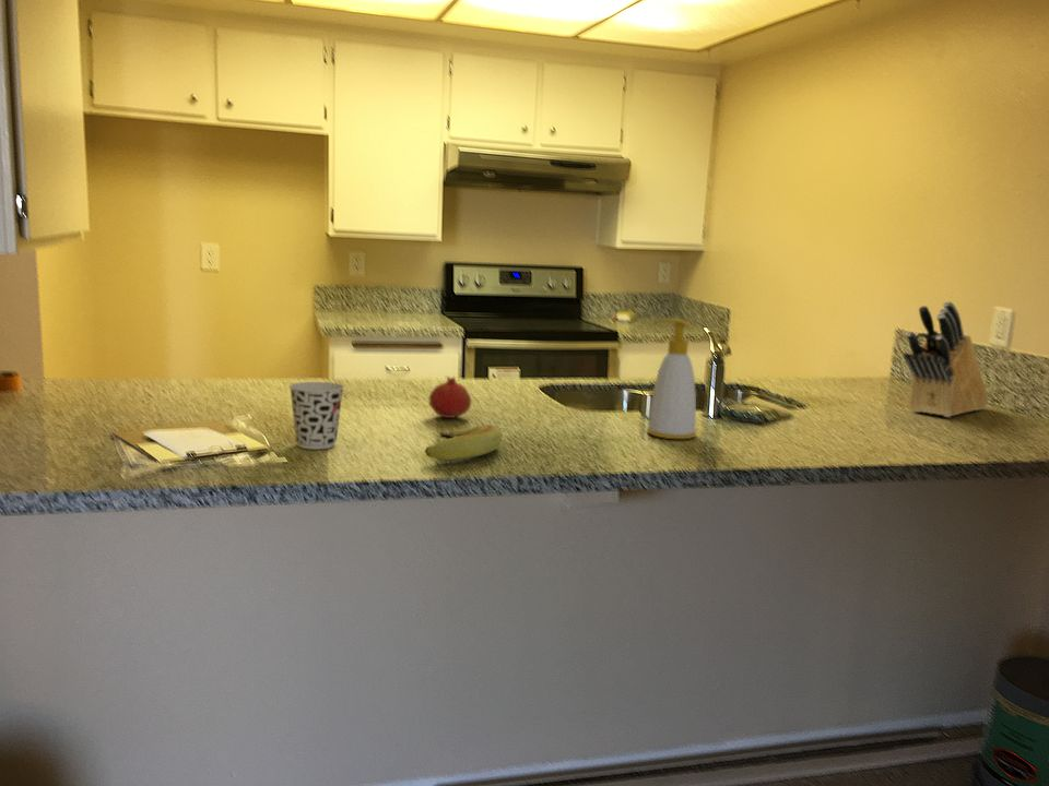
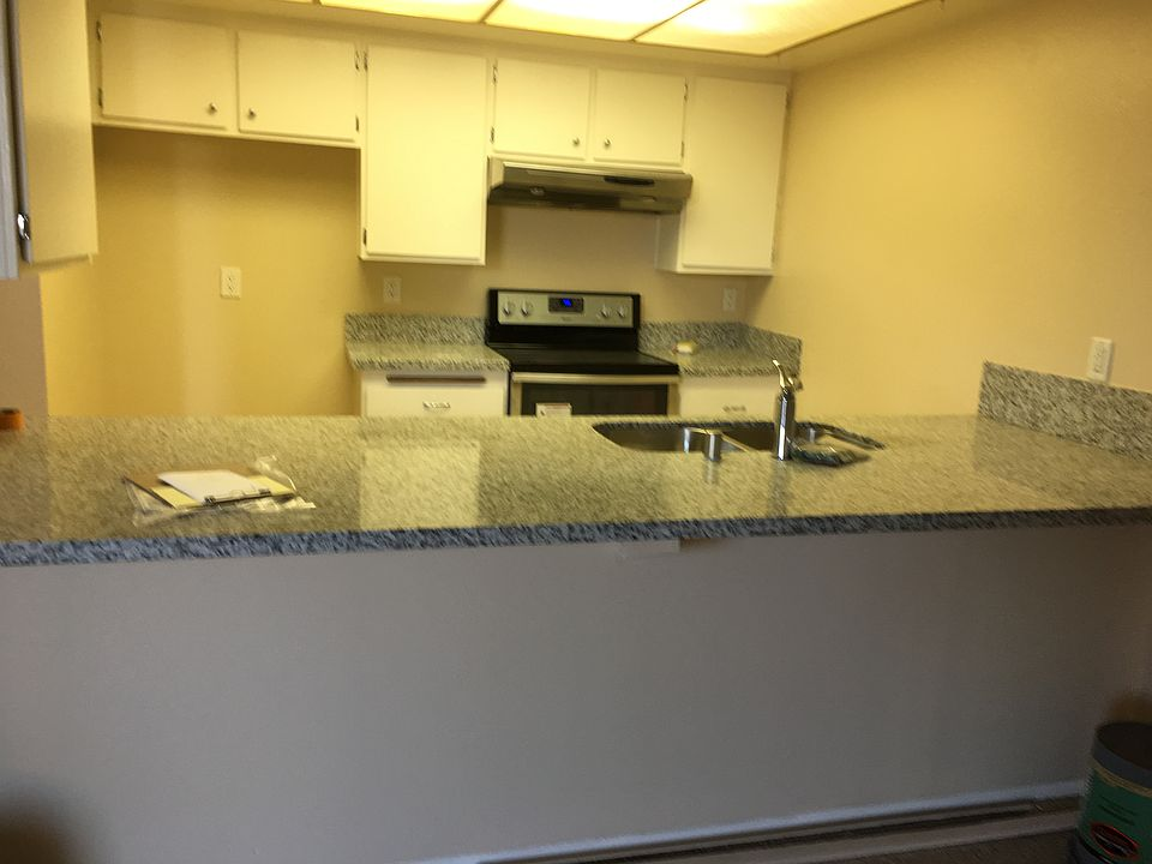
- banana (457, 436)
- knife block (948, 356)
- fruit (450, 396)
- soap bottle (674, 378)
- cup (316, 415)
